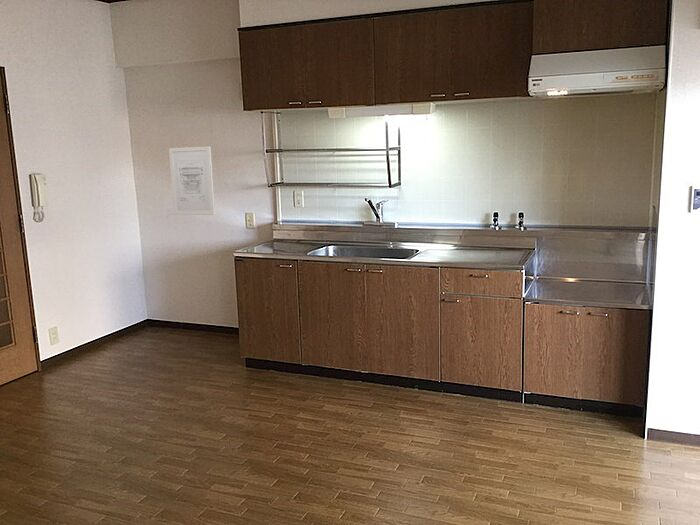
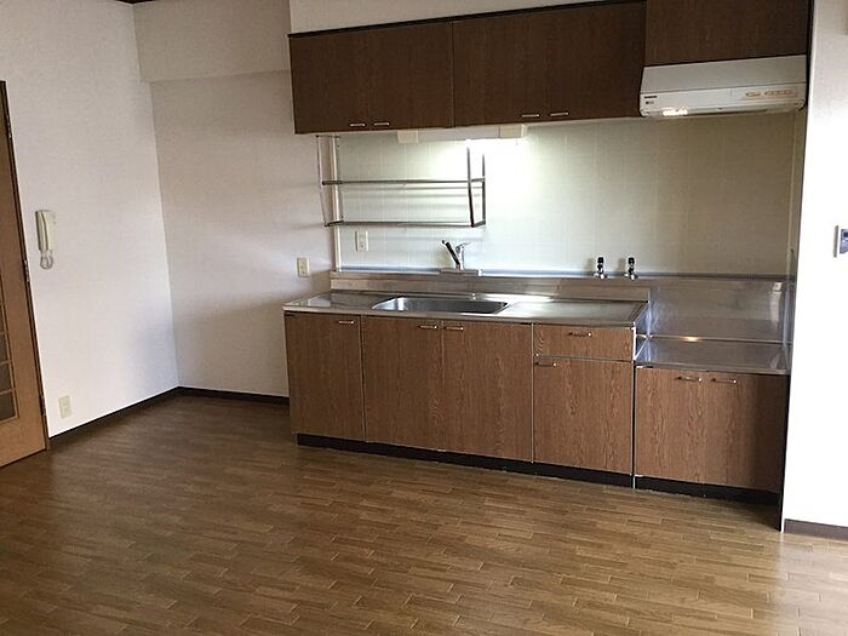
- wall art (191, 181)
